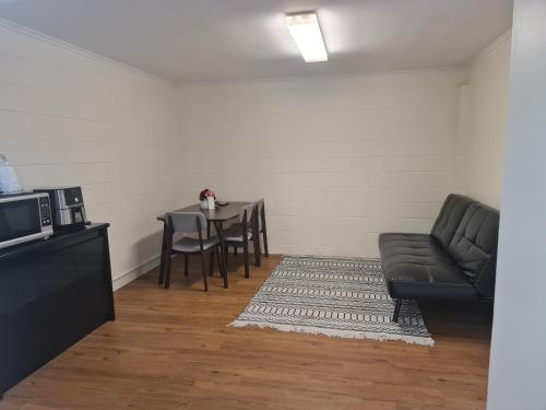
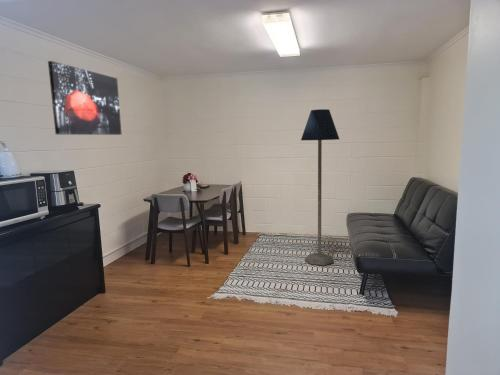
+ floor lamp (319, 187)
+ wall art (89, 103)
